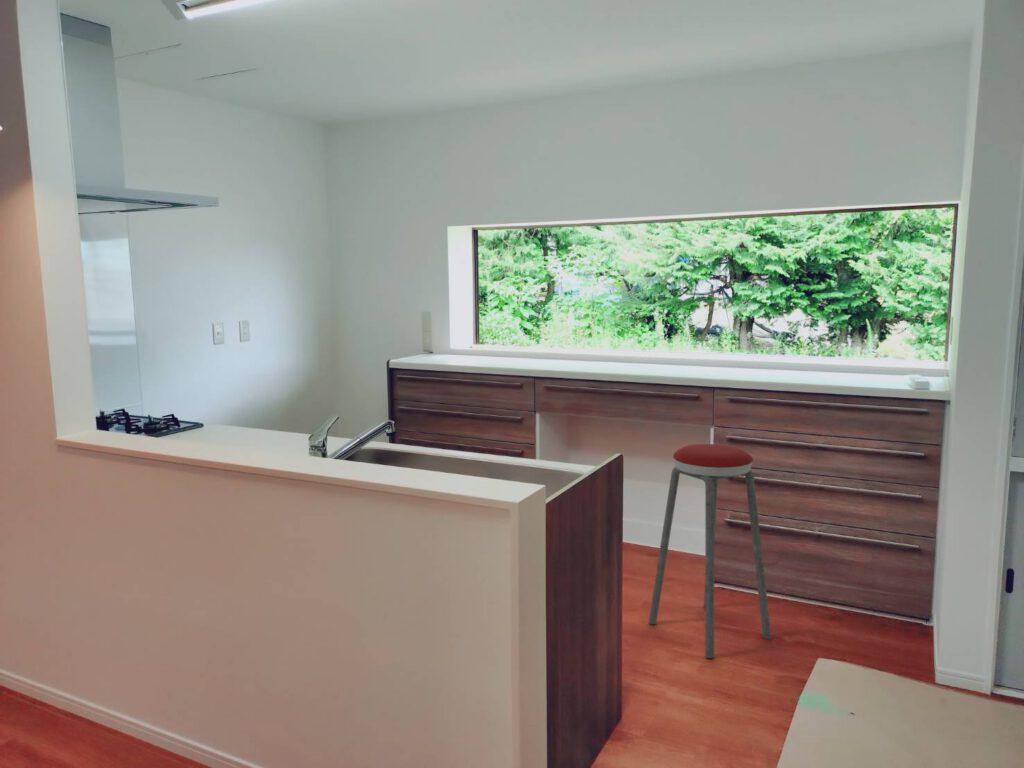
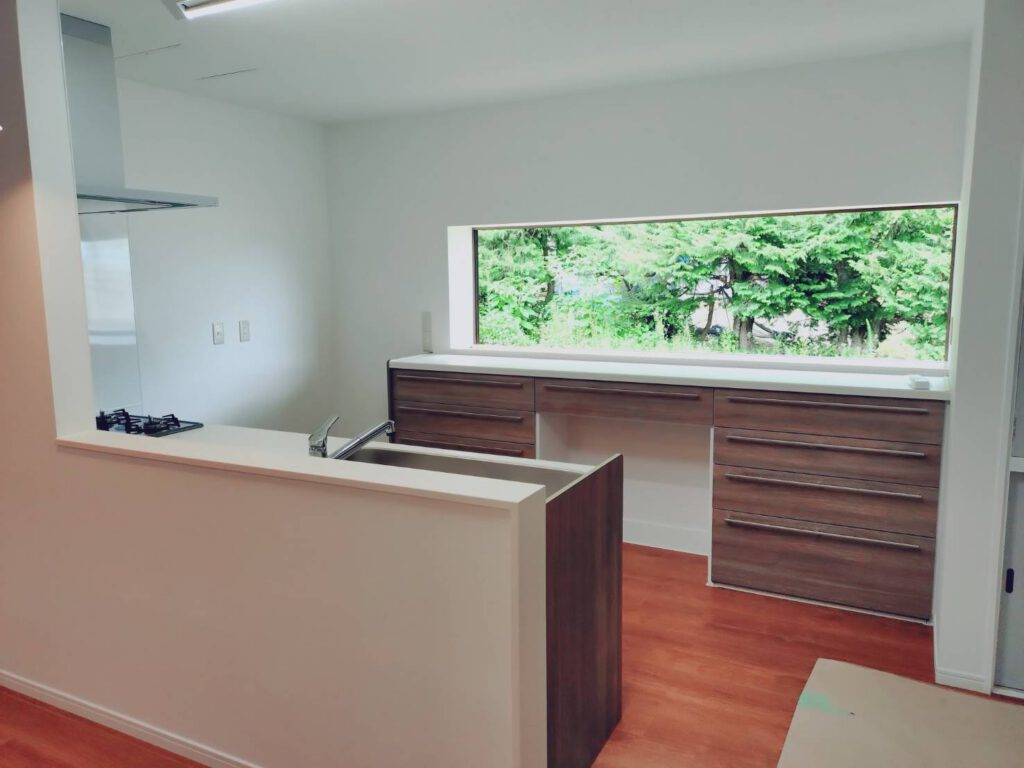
- music stool (710, 540)
